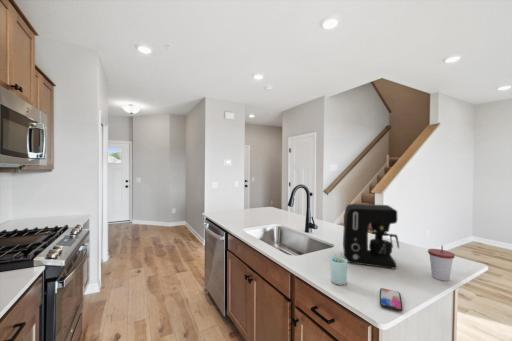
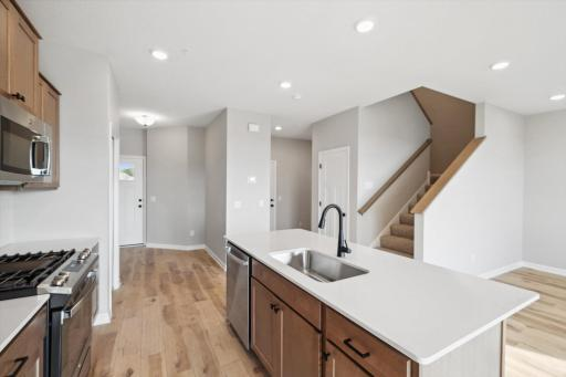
- smartphone (390, 298)
- cup (338, 268)
- cup (440, 261)
- coffee maker (372, 233)
